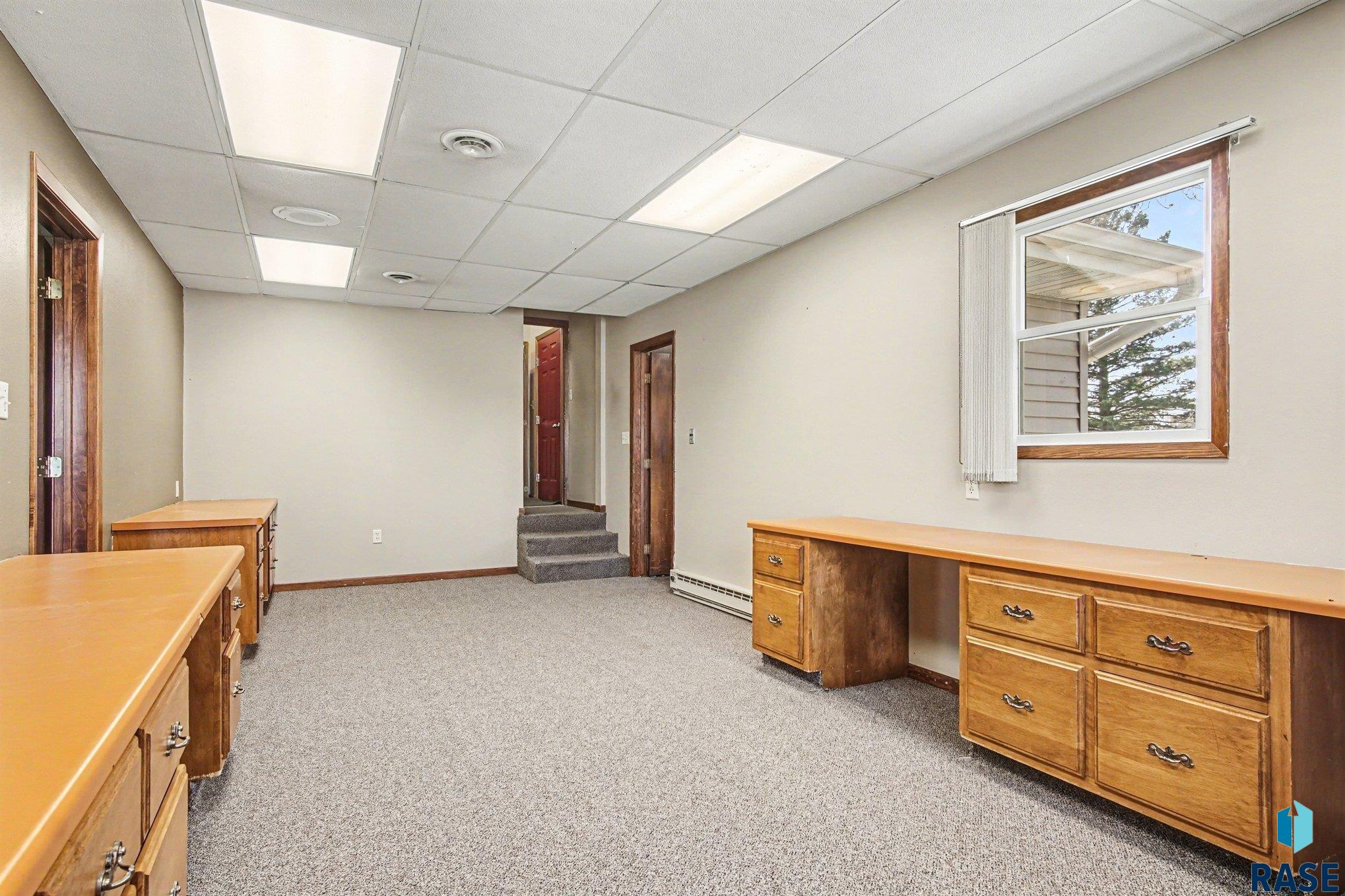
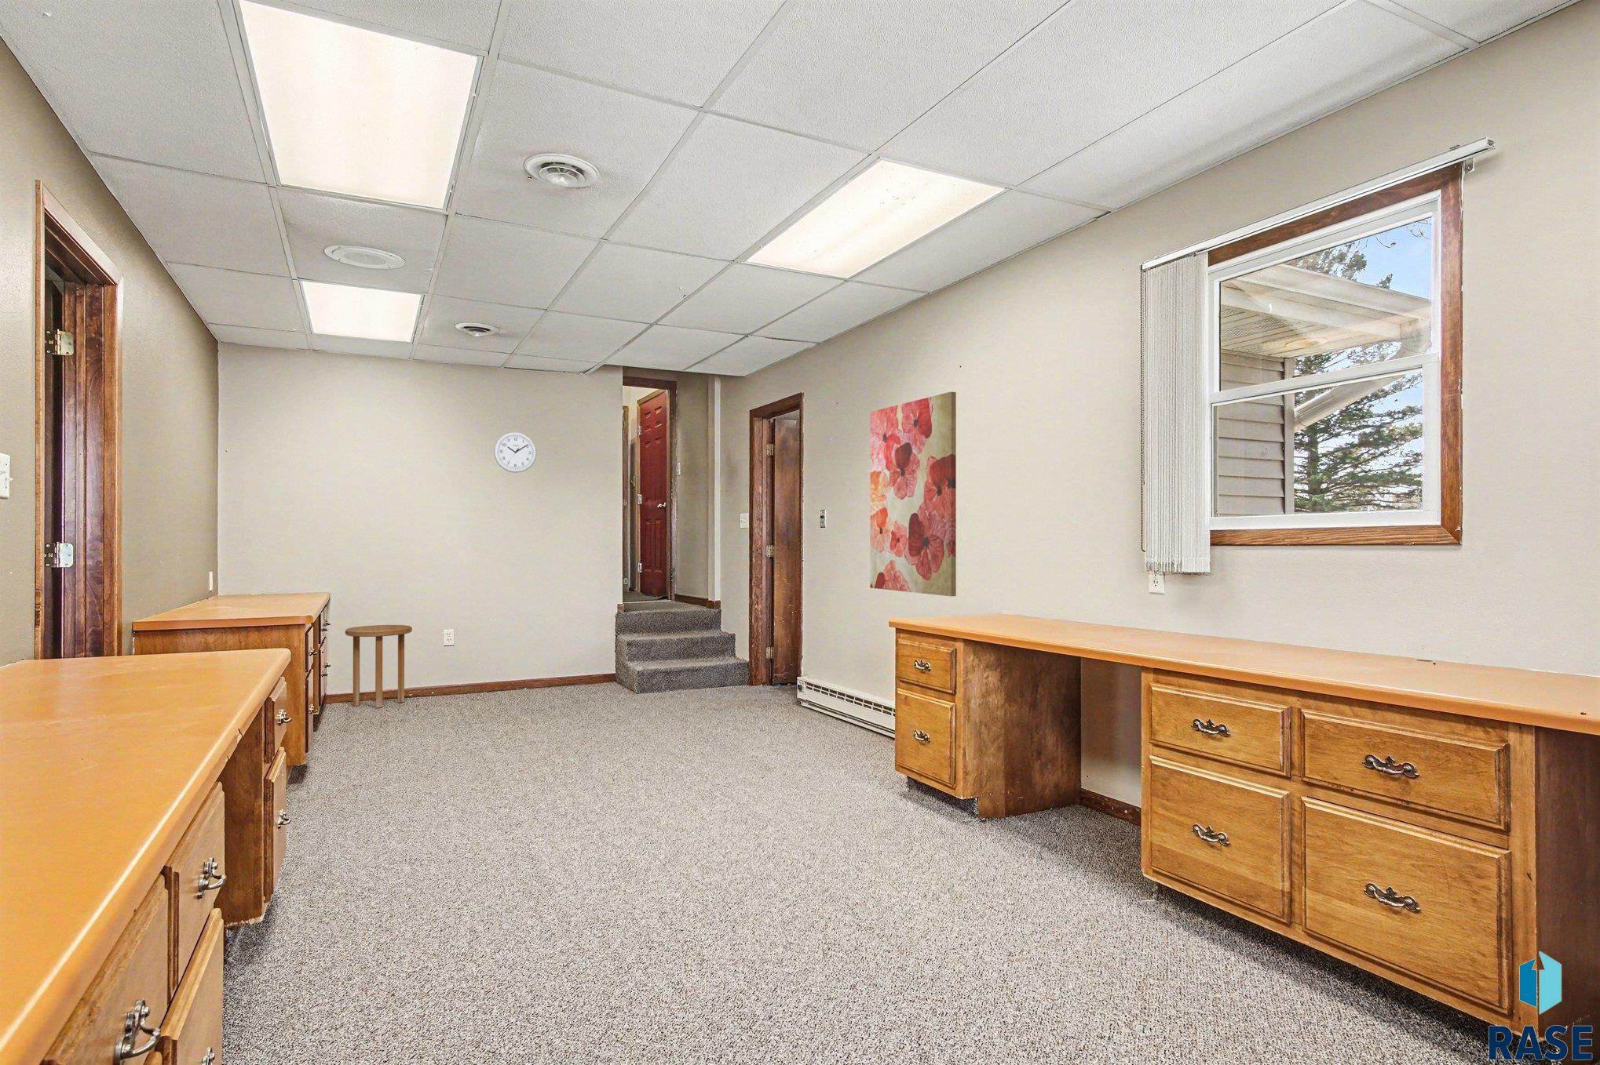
+ wall art (910, 497)
+ wall clock (515, 452)
+ side table (378, 666)
